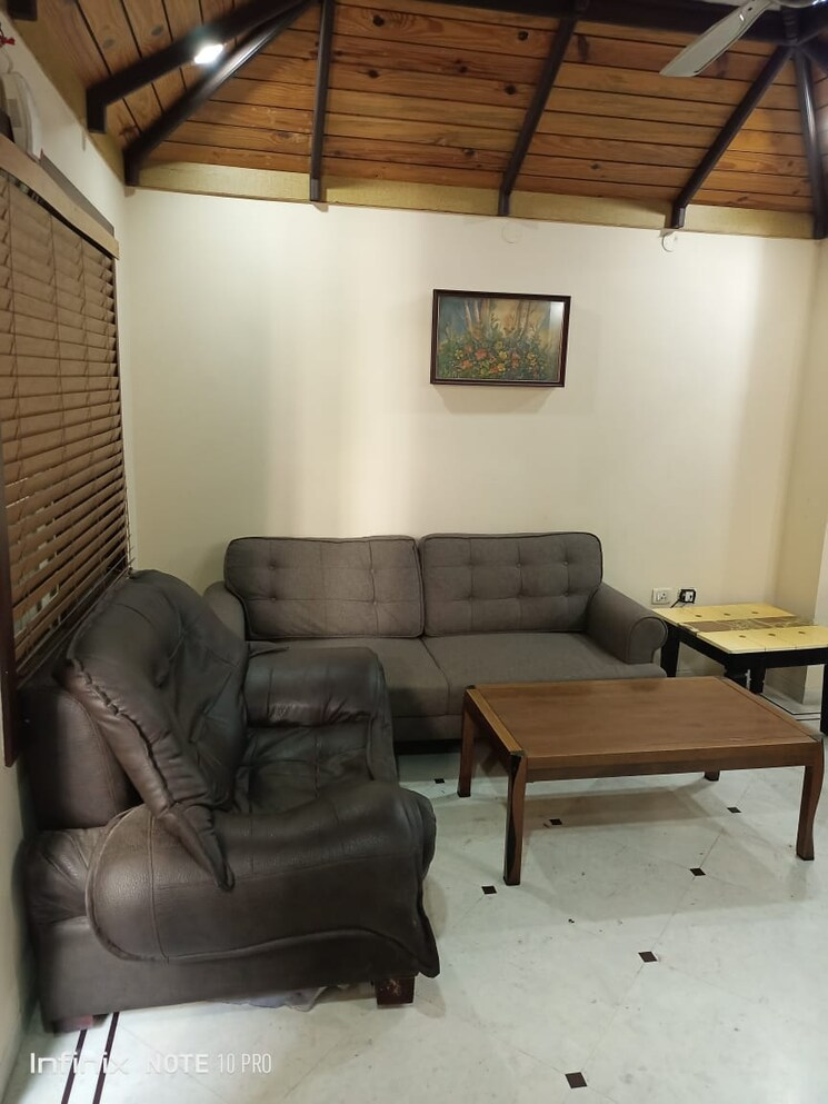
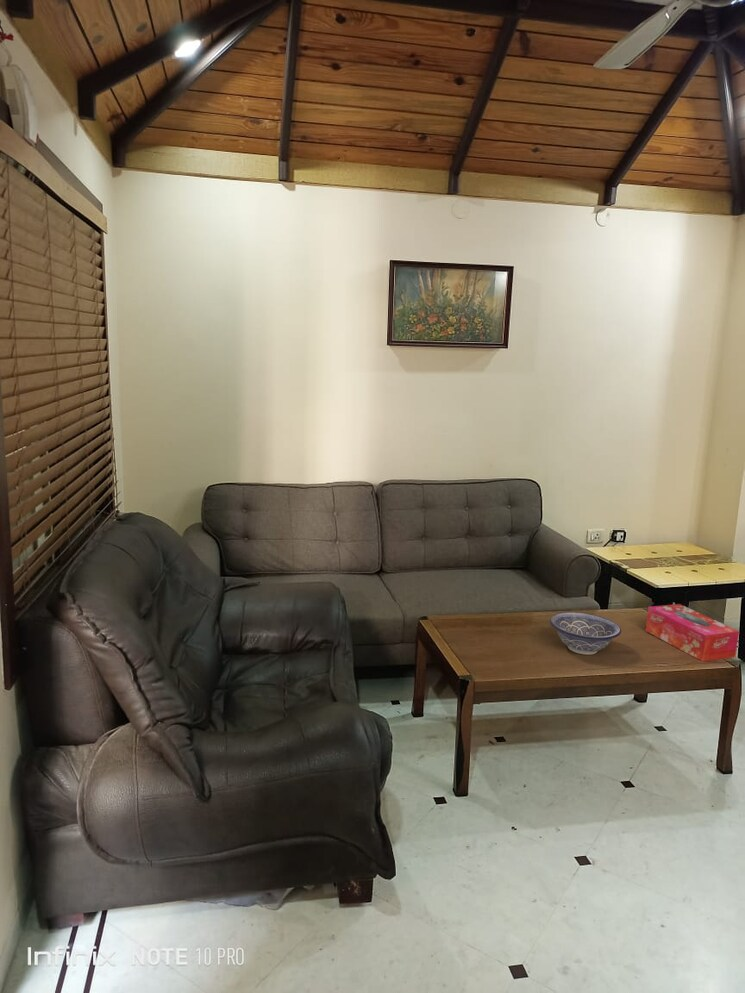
+ decorative bowl (583, 636)
+ tissue box (690, 631)
